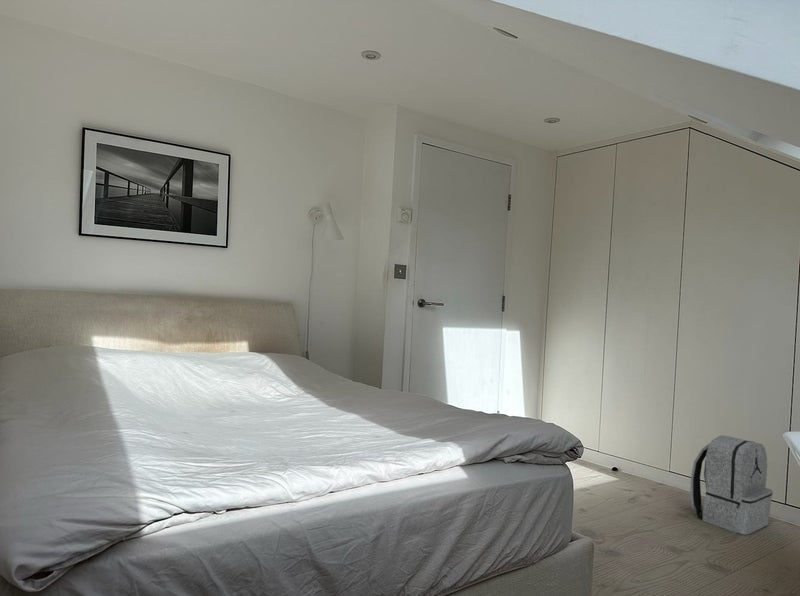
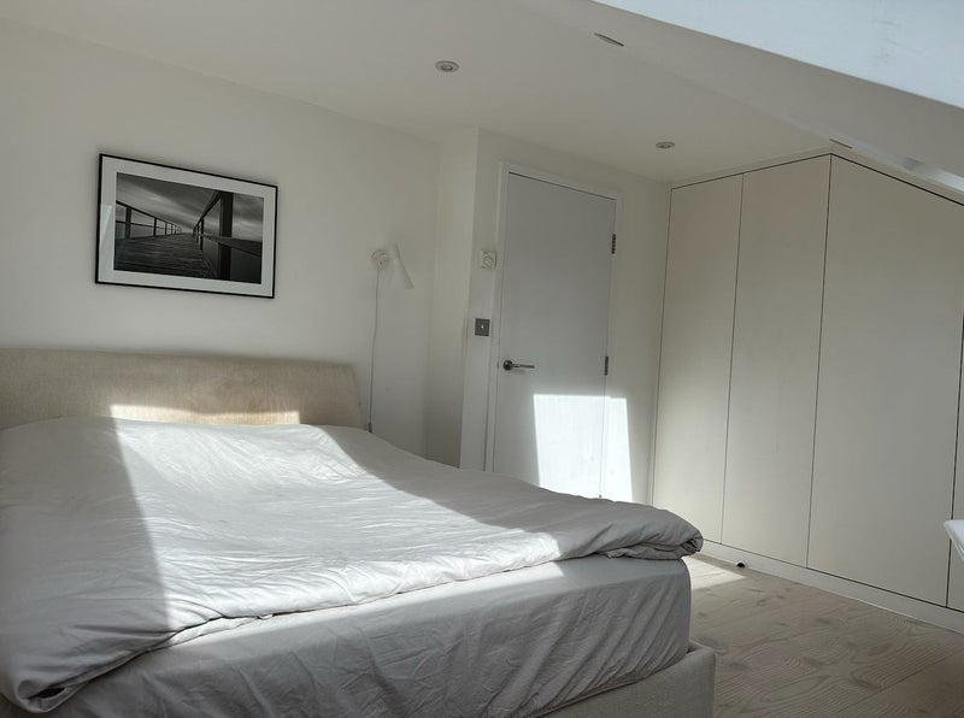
- backpack (730, 479)
